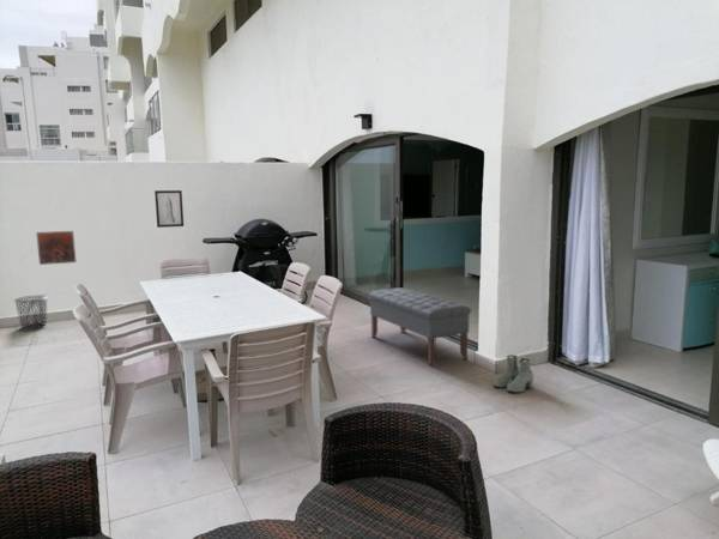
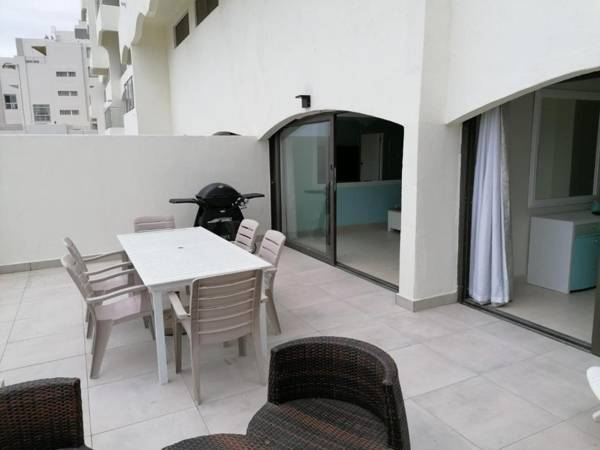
- bench (416, 321)
- waste bin (32, 313)
- decorative tile (56, 247)
- boots (513, 373)
- wall art (169, 208)
